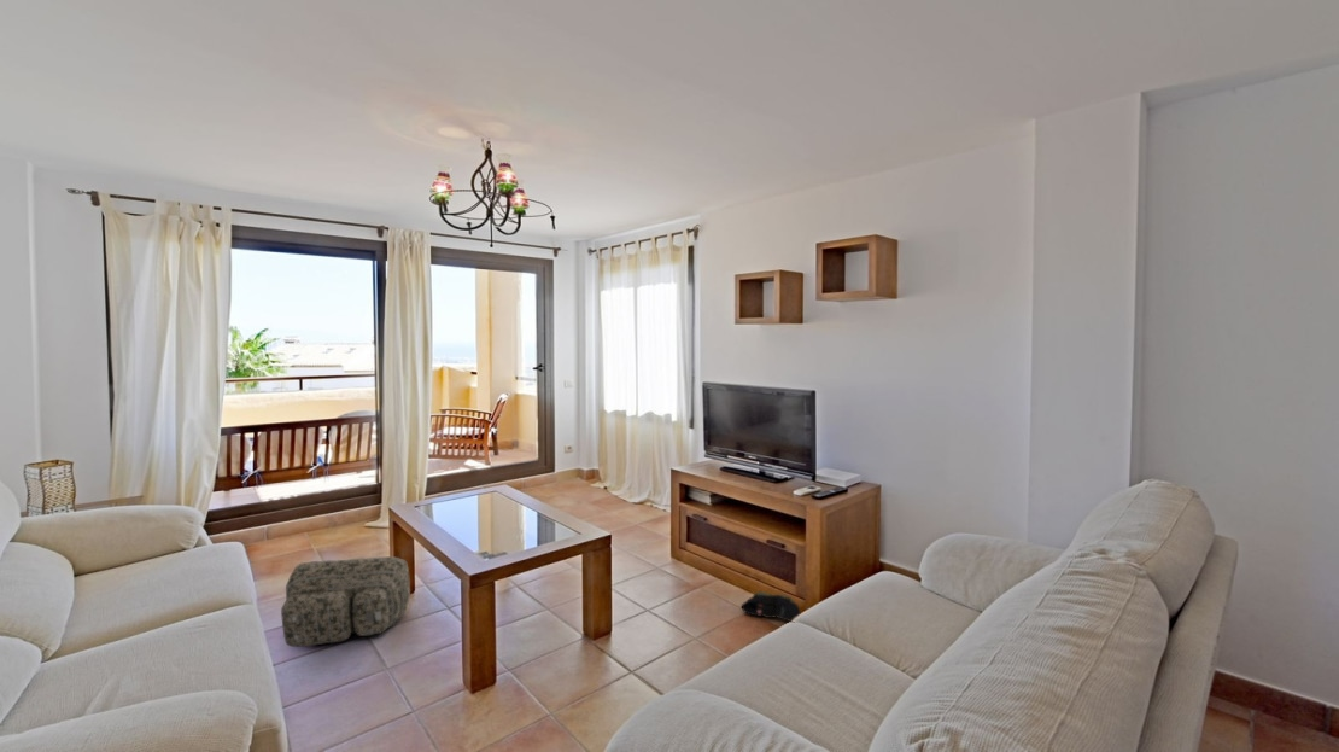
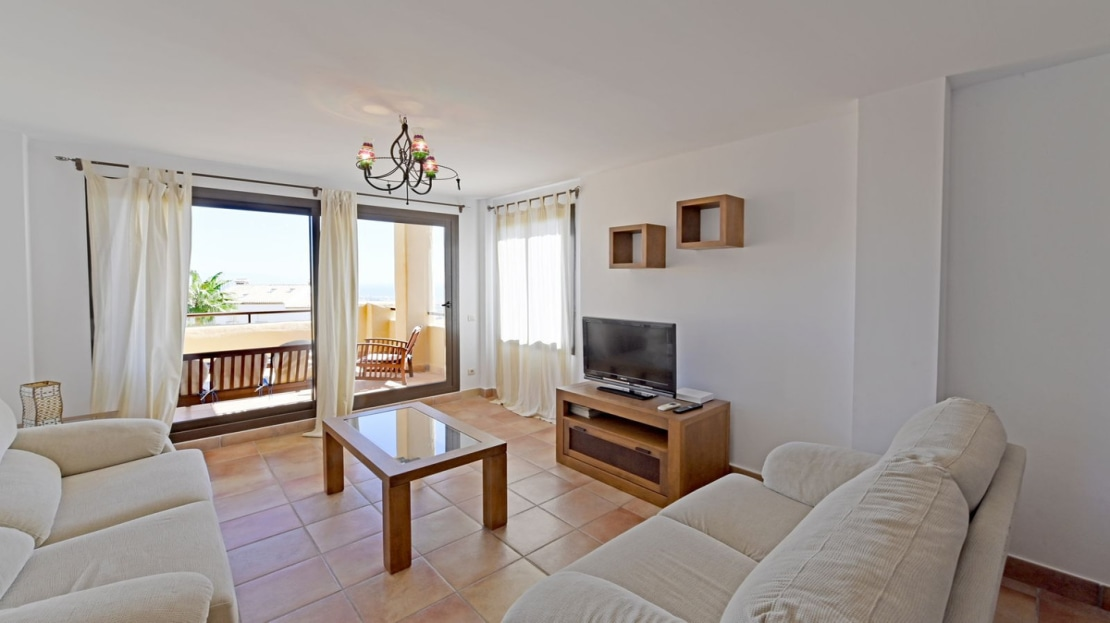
- backpack (347, 597)
- shoe (771, 607)
